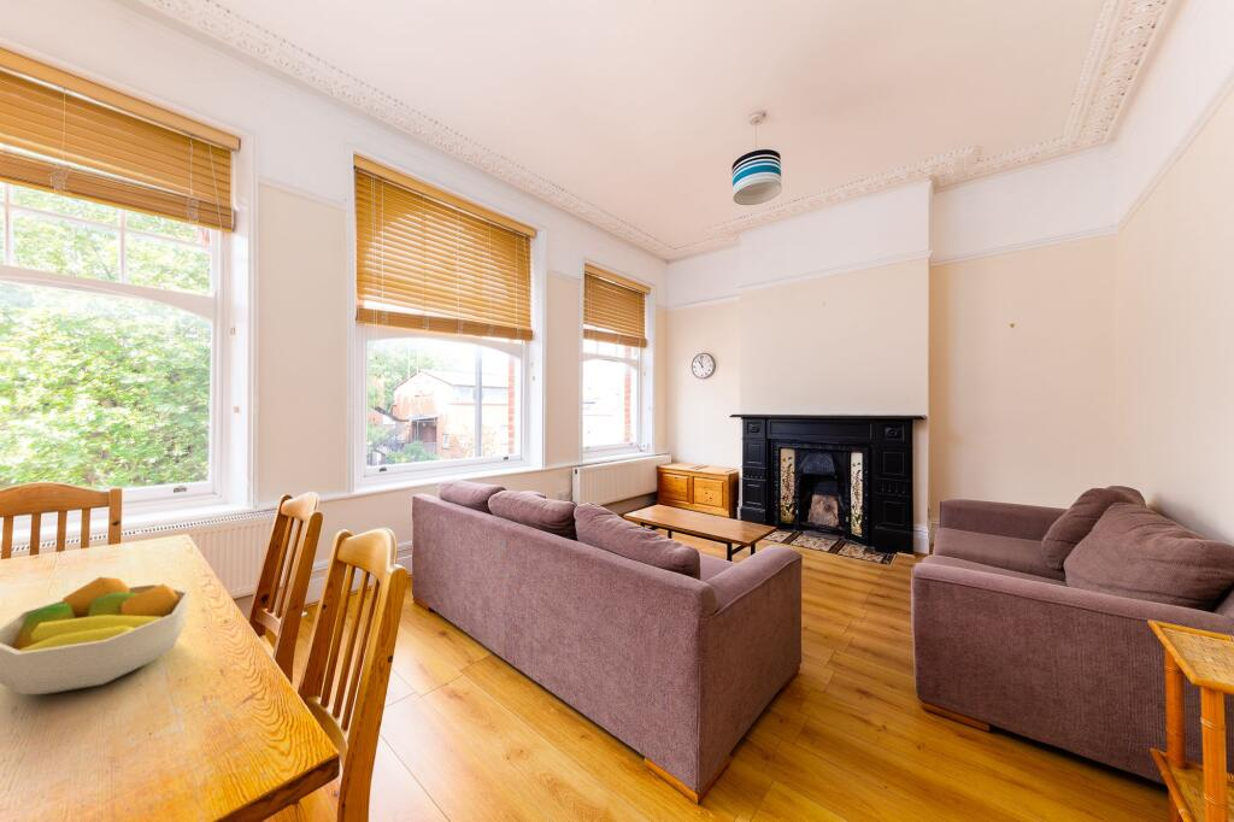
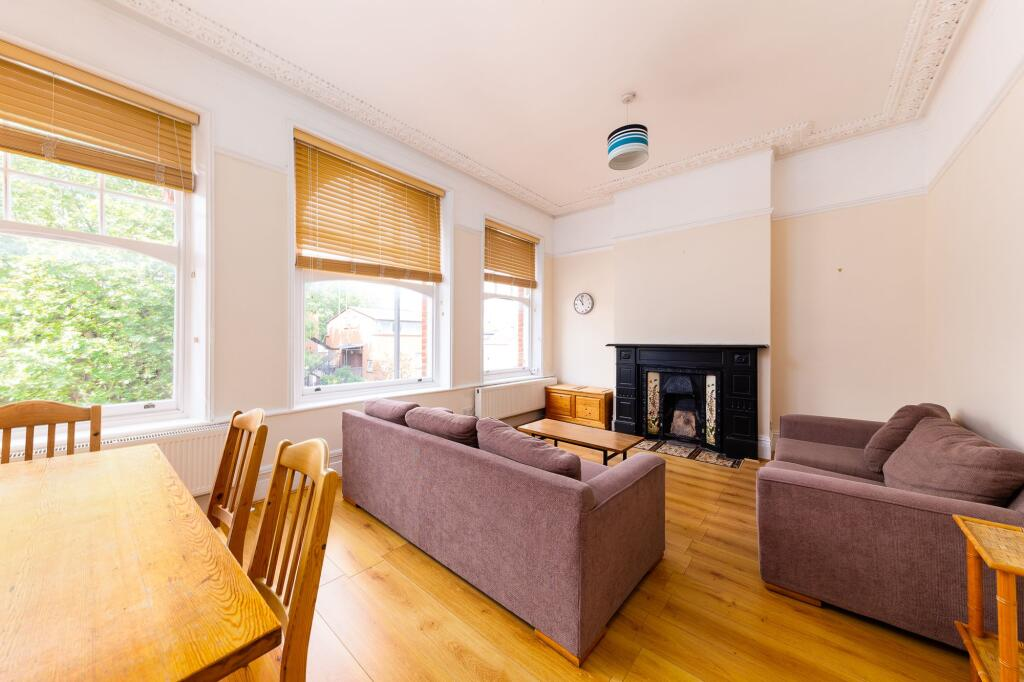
- fruit bowl (98, 626)
